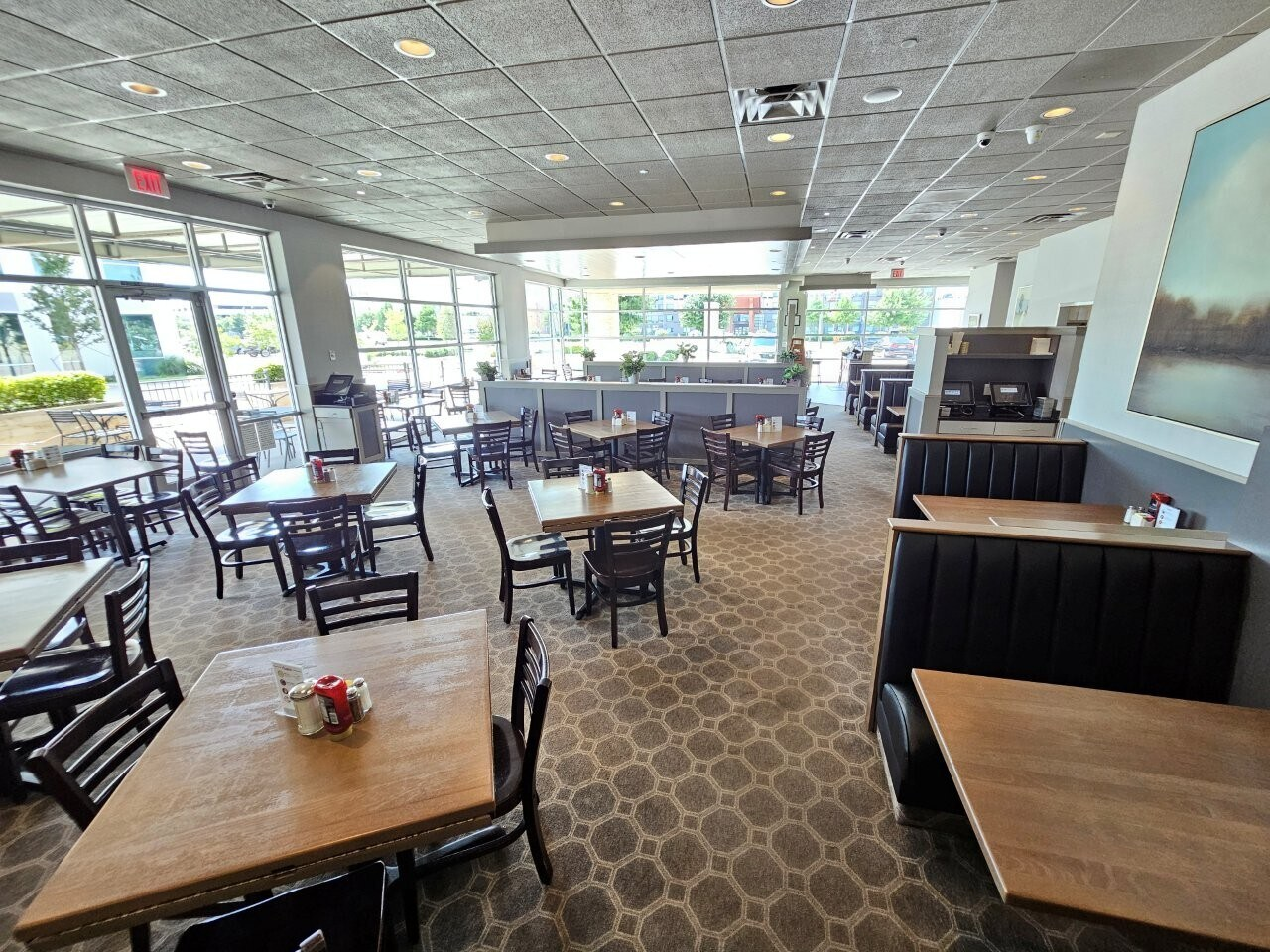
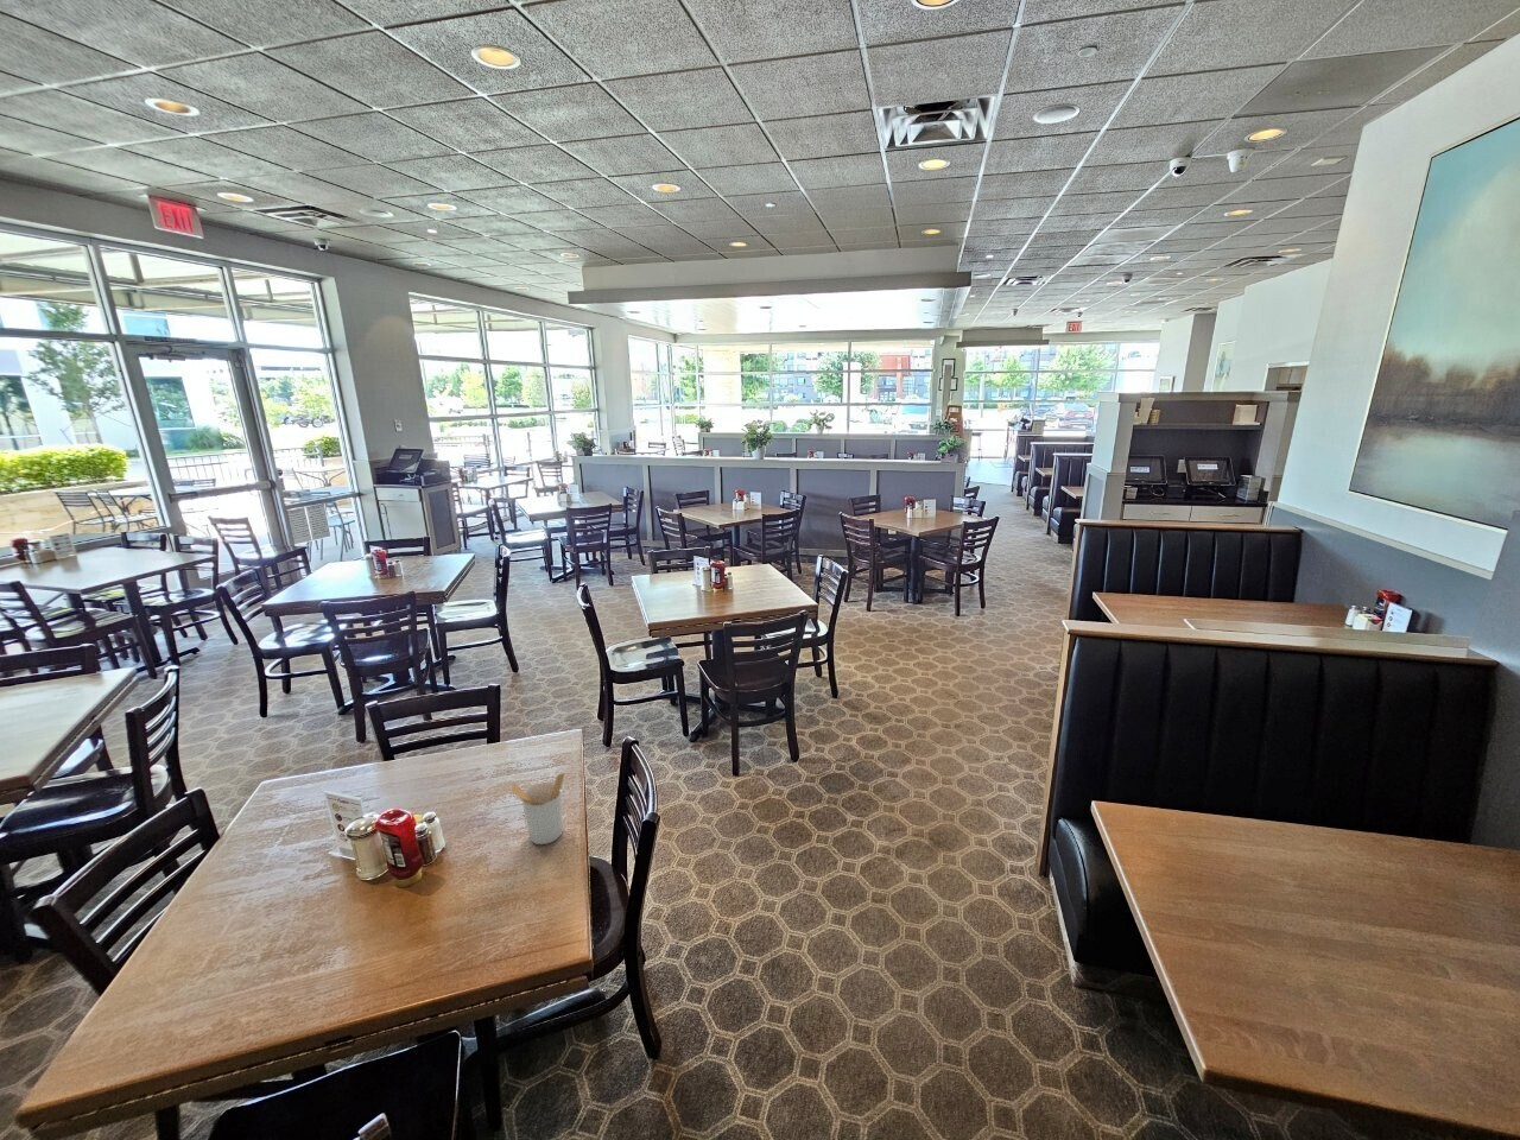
+ utensil holder (539, 809)
